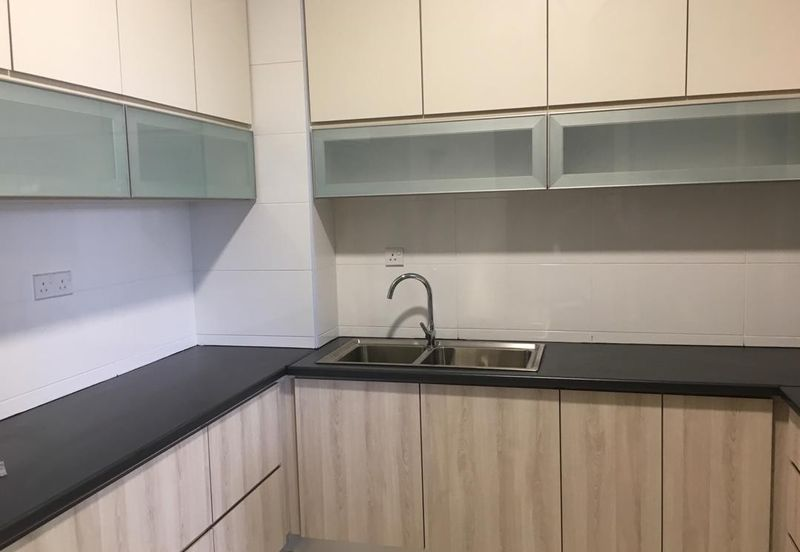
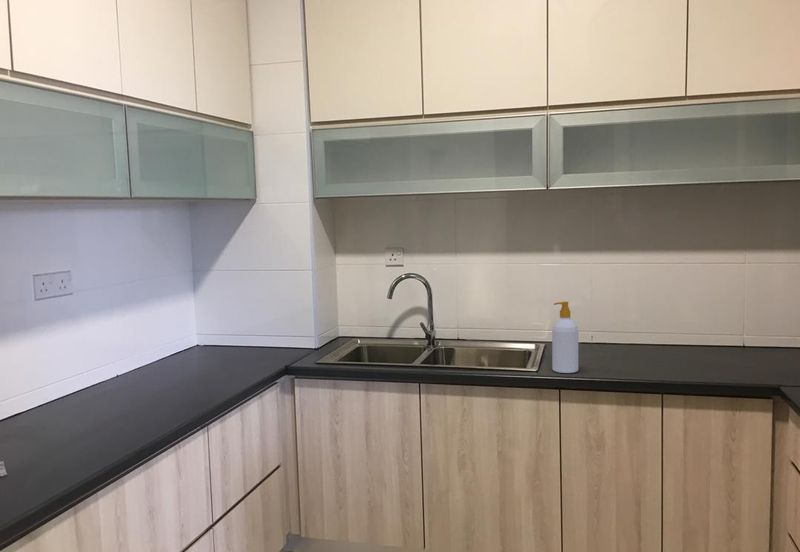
+ soap bottle (564, 336)
